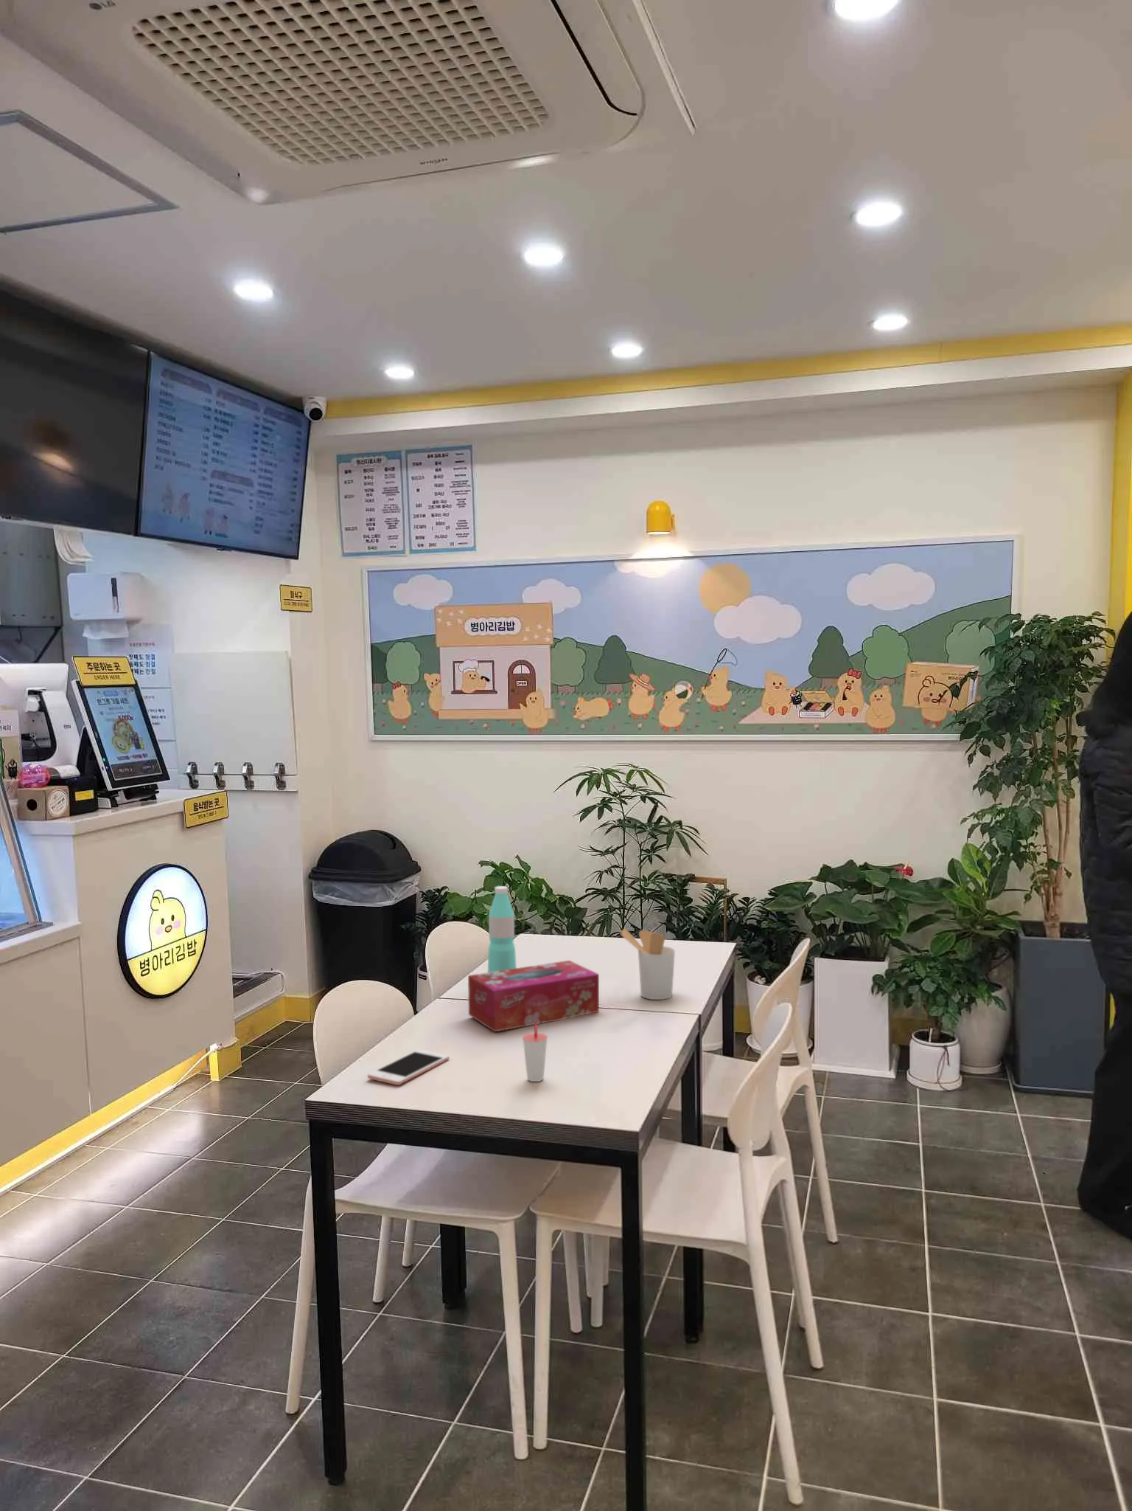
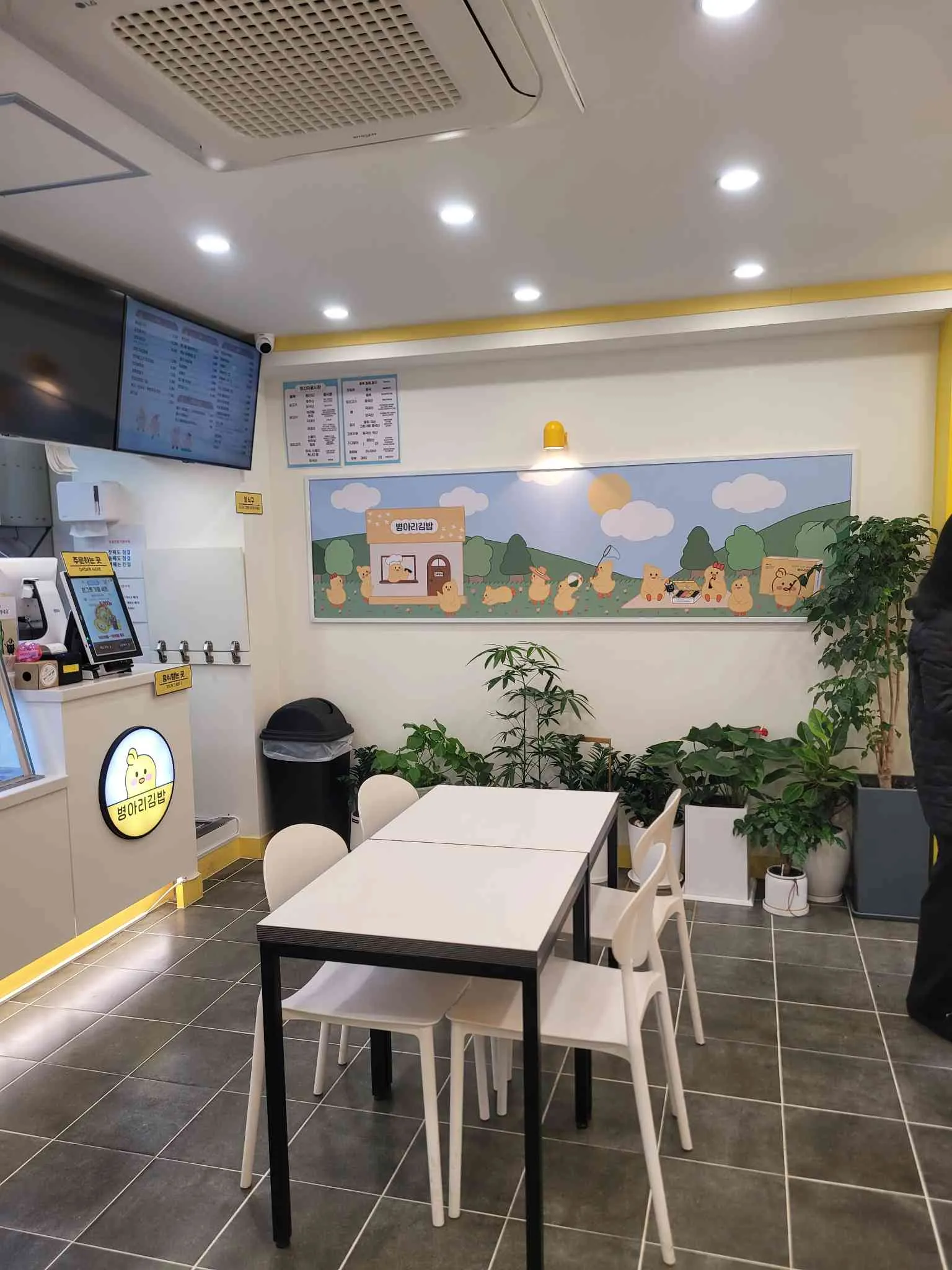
- cell phone (409, 1066)
- utensil holder (647, 961)
- cup (535, 1051)
- water bottle (501, 938)
- tissue box (534, 993)
